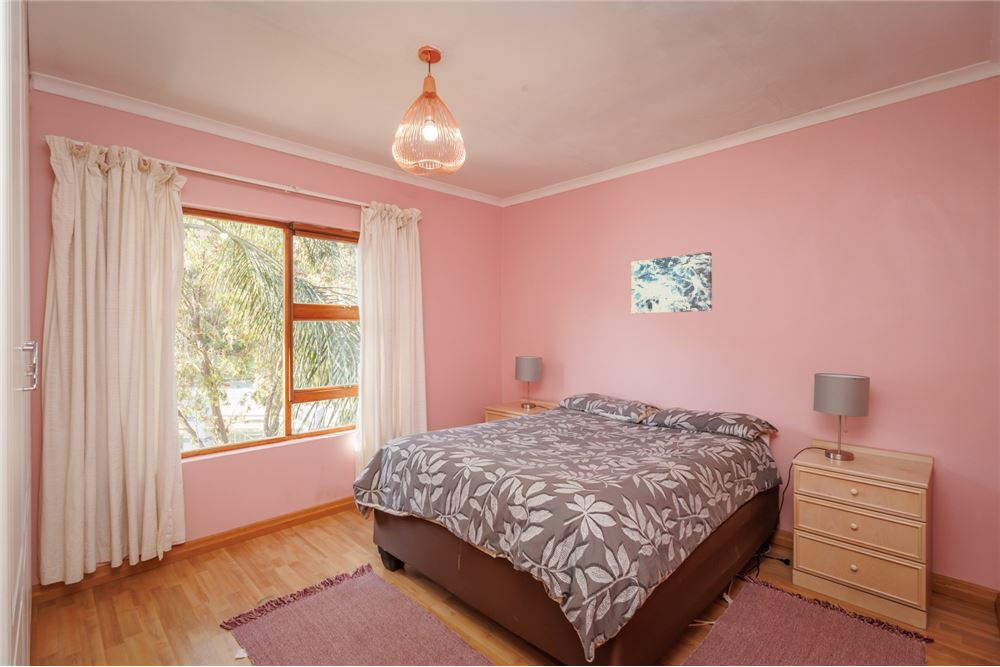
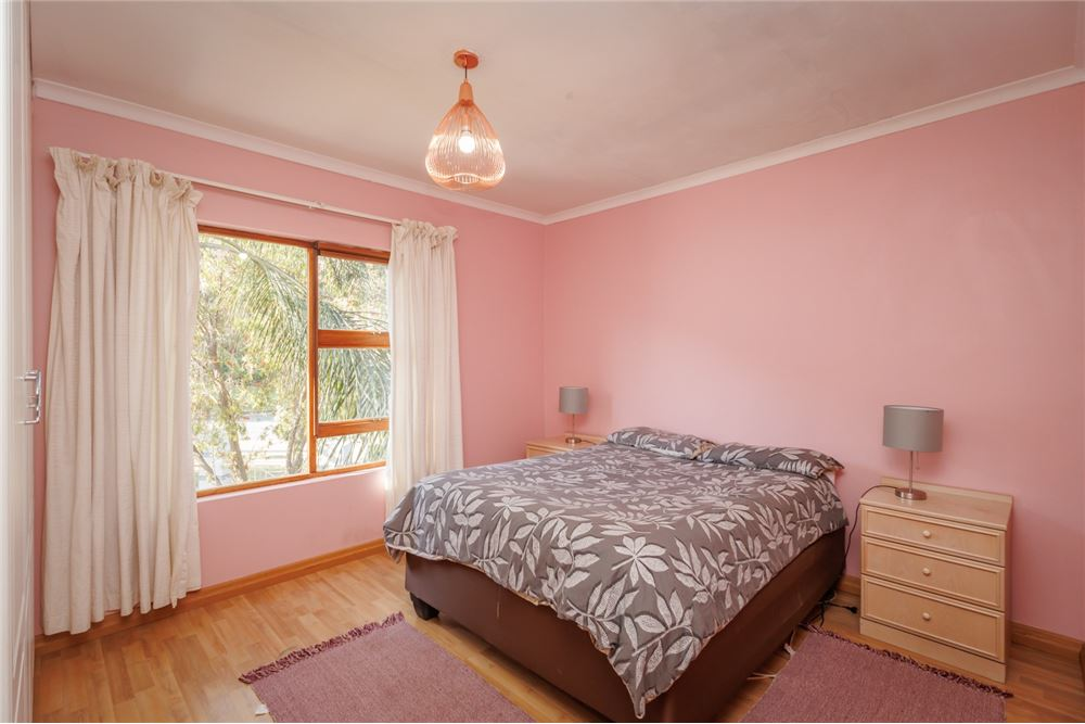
- wall art (669, 284)
